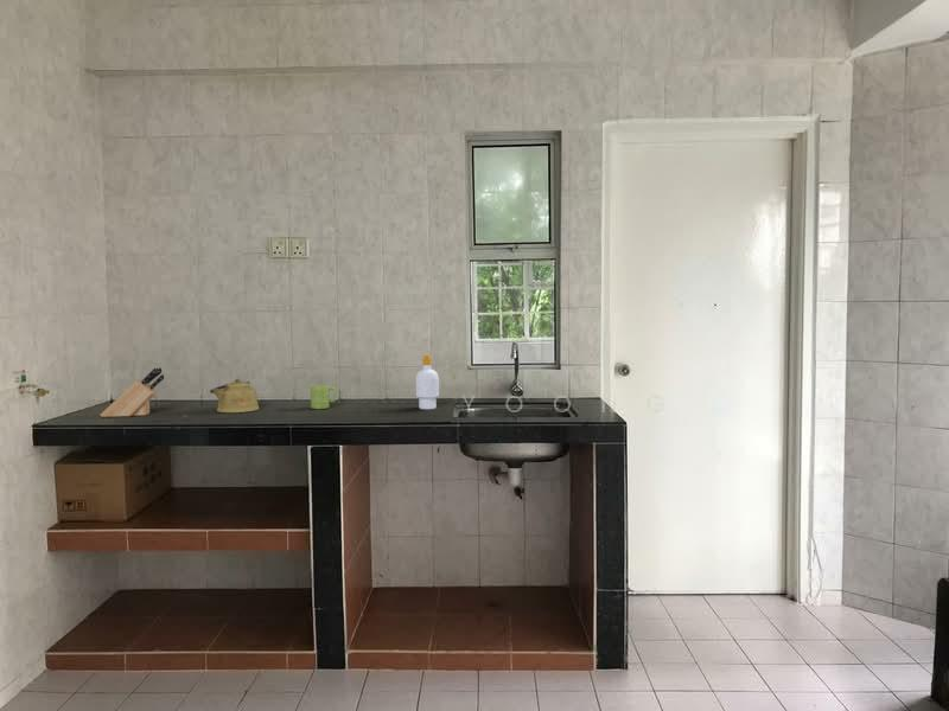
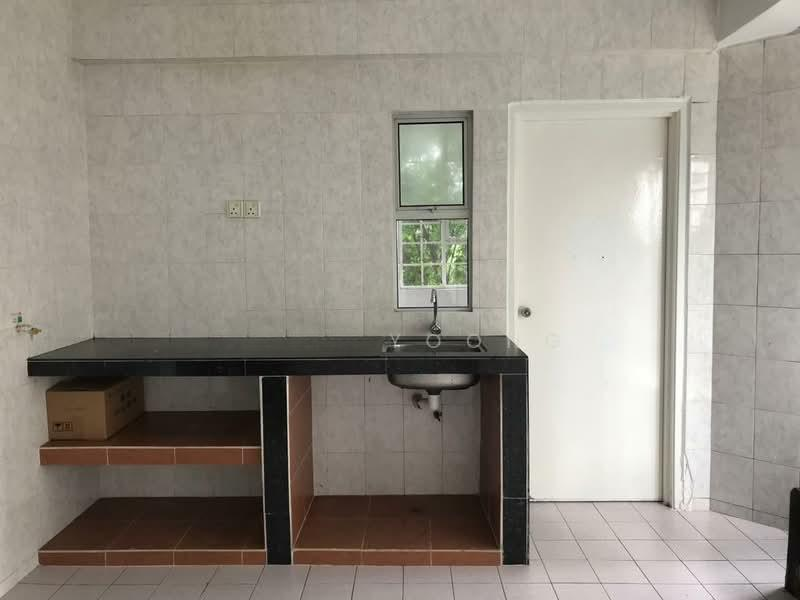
- soap bottle (427, 382)
- kettle (234, 393)
- knife block (133, 391)
- mug (324, 396)
